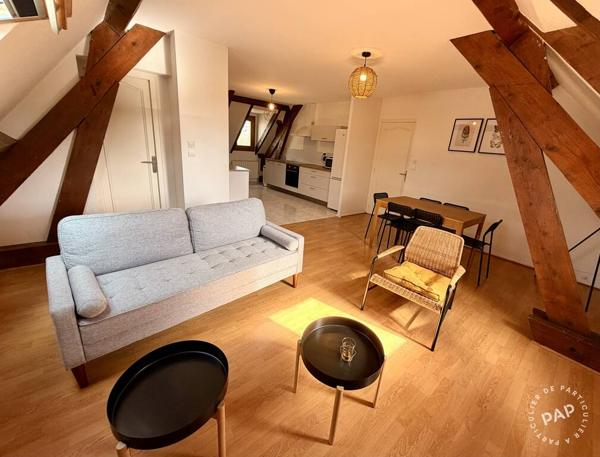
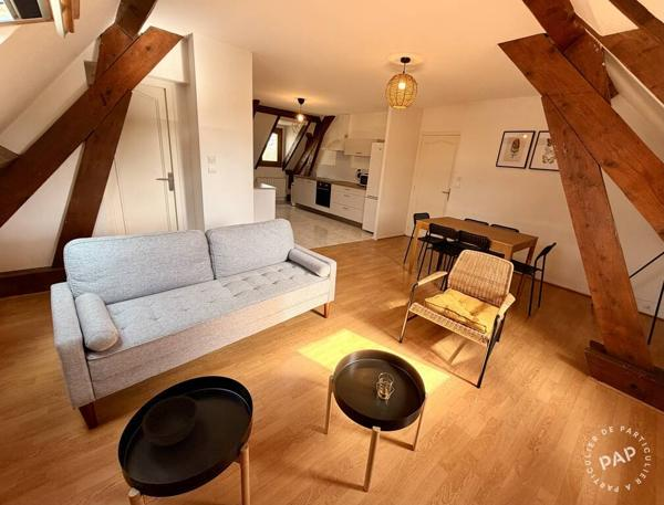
+ bowl (172, 424)
